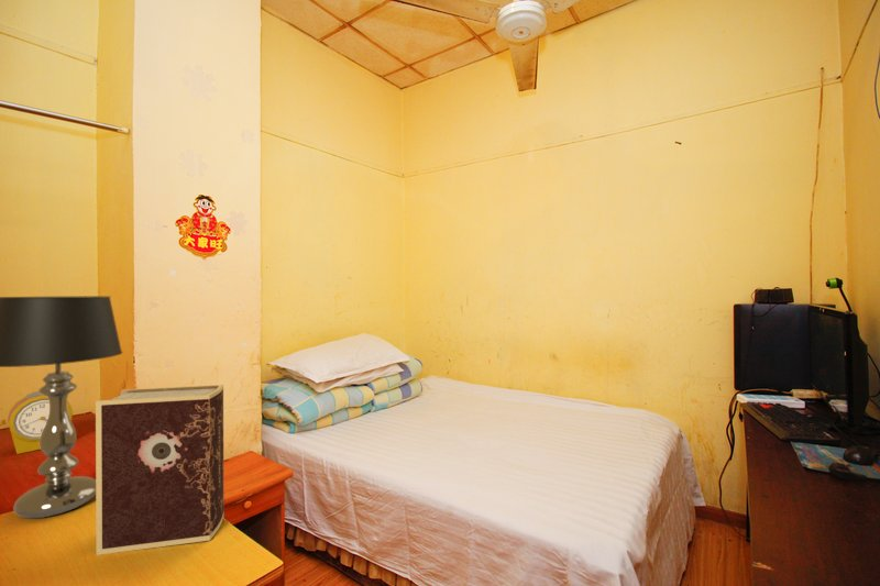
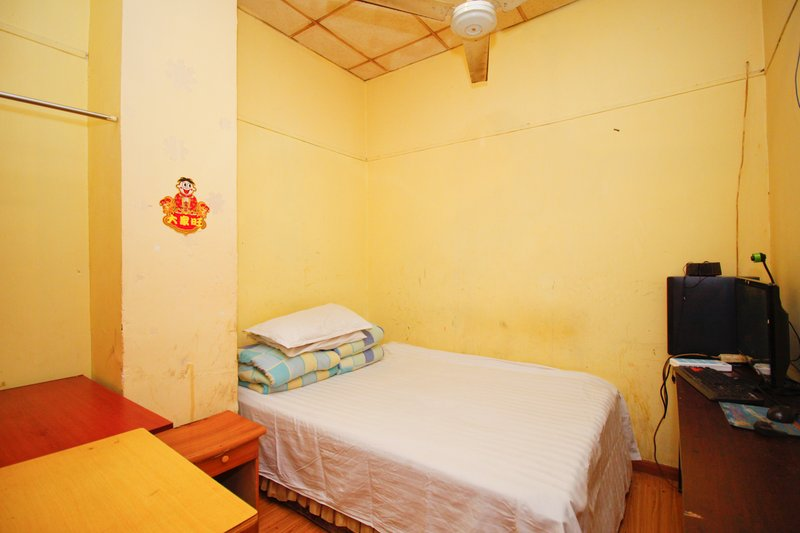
- book (166, 463)
- table lamp (58, 400)
- alarm clock (41, 418)
